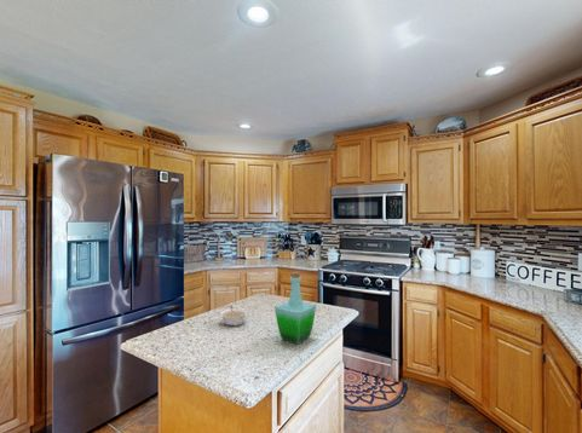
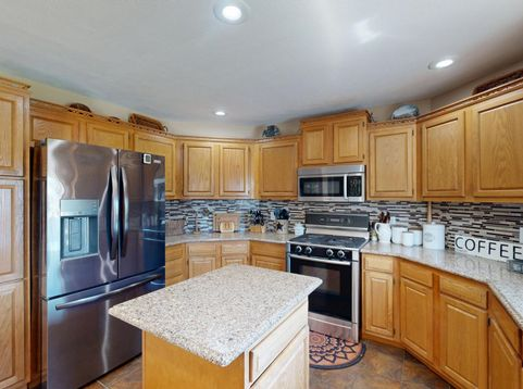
- legume (232, 316)
- bottle (295, 305)
